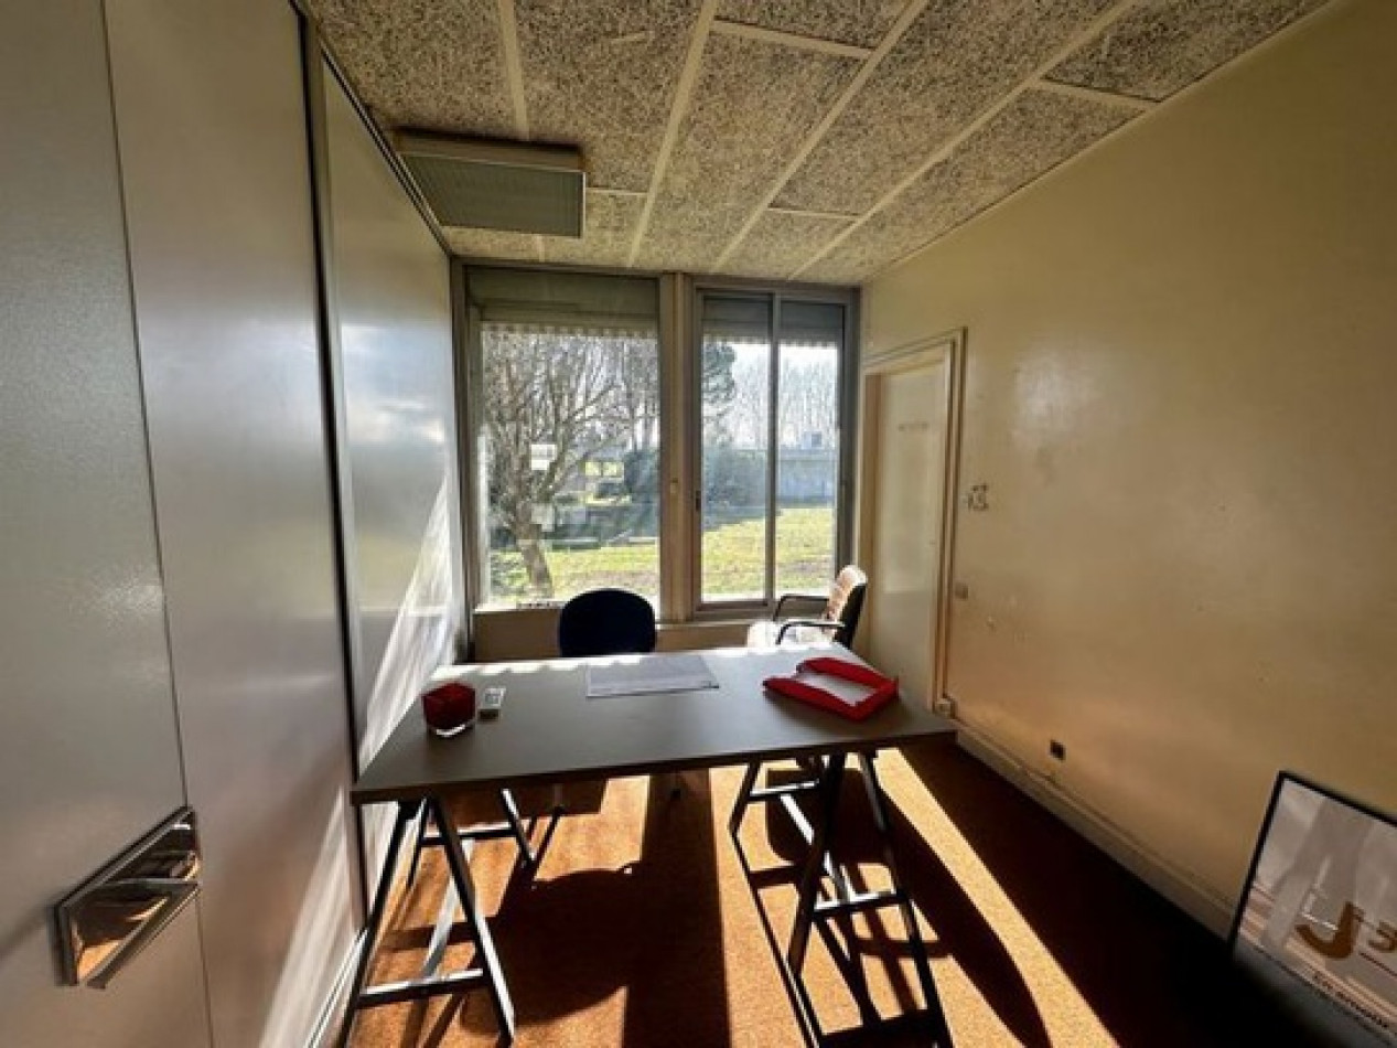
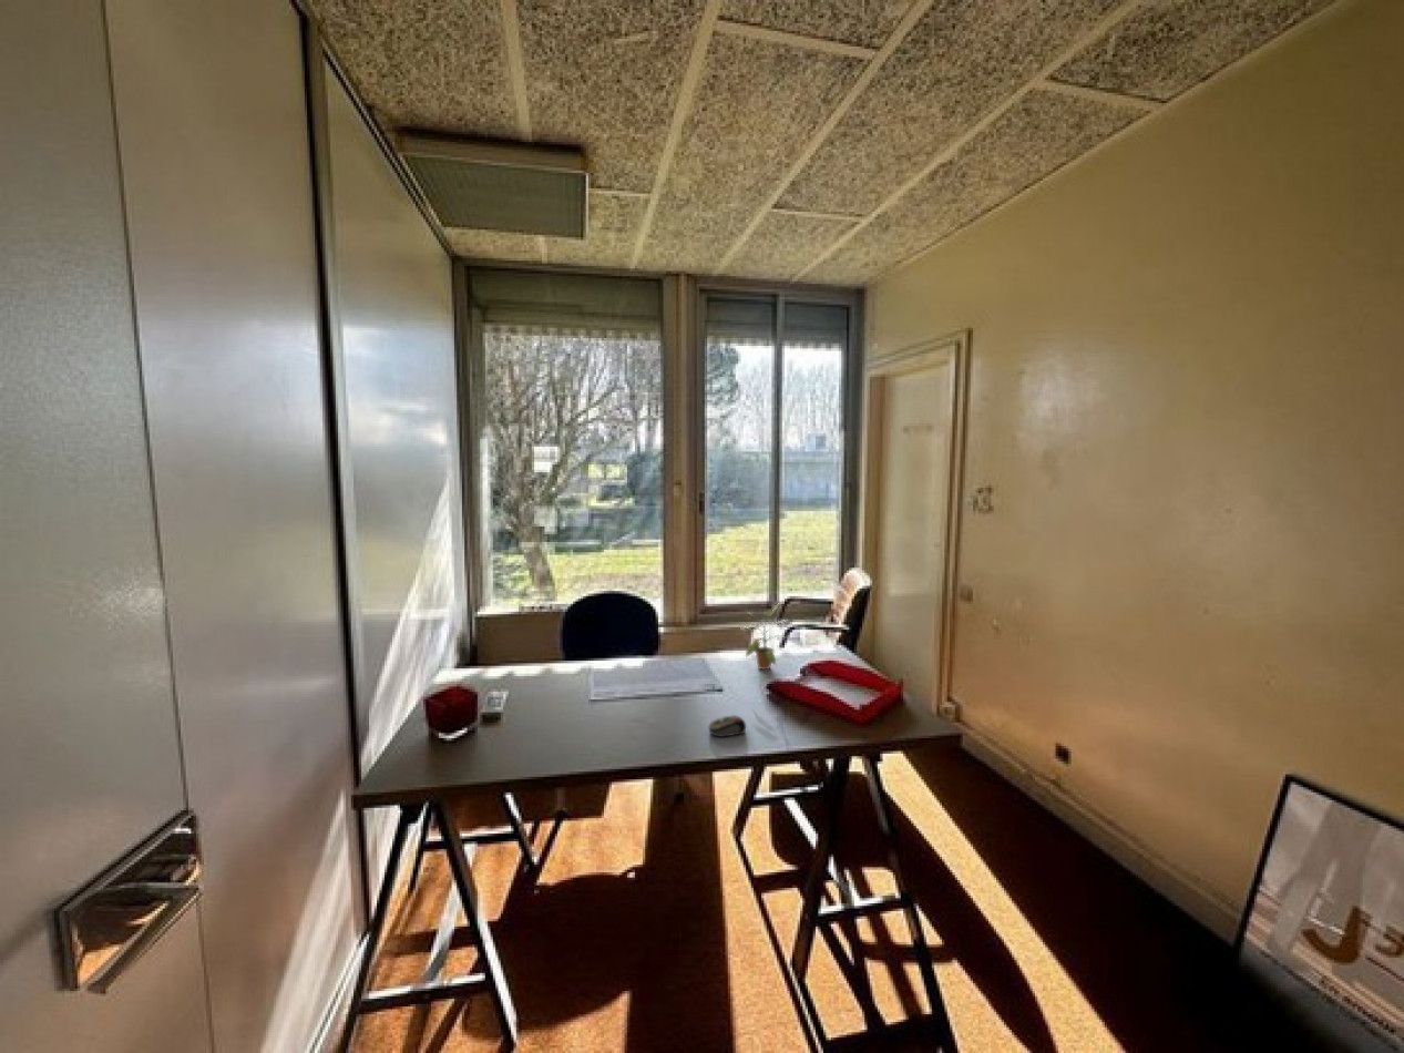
+ computer mouse (727, 724)
+ potted plant (770, 637)
